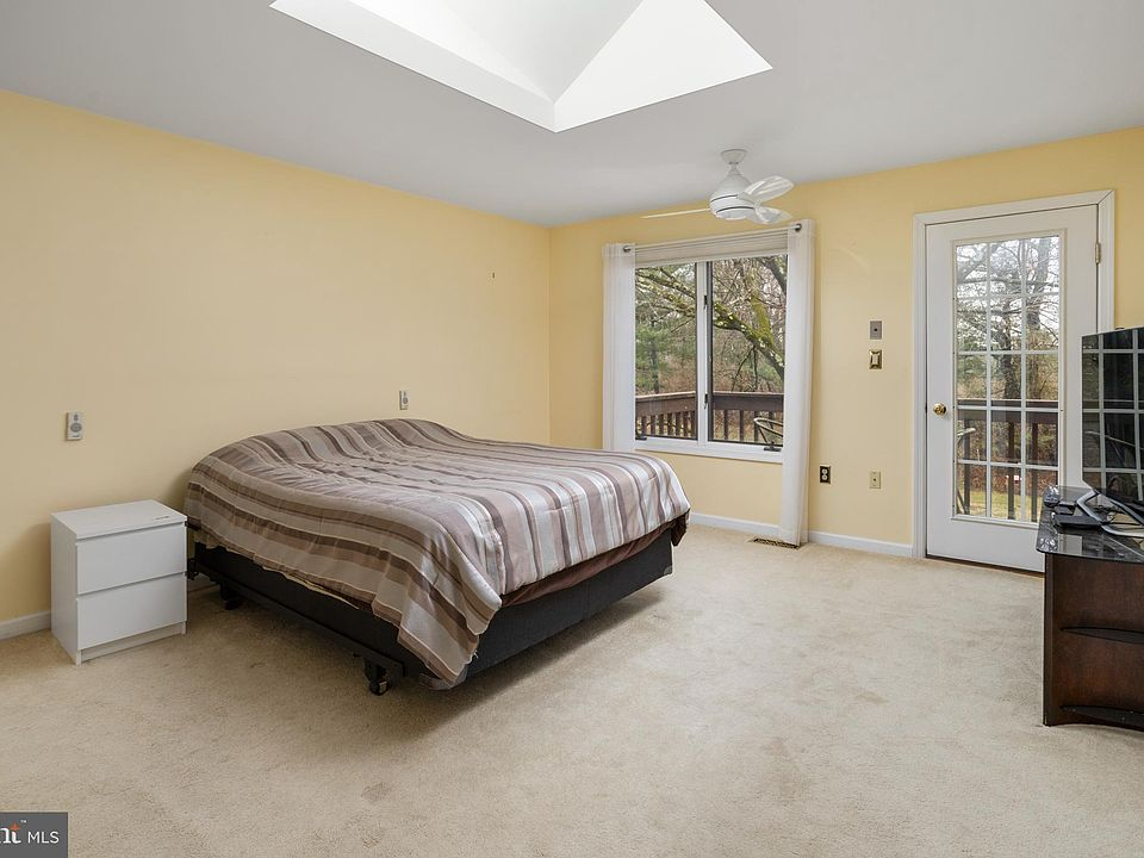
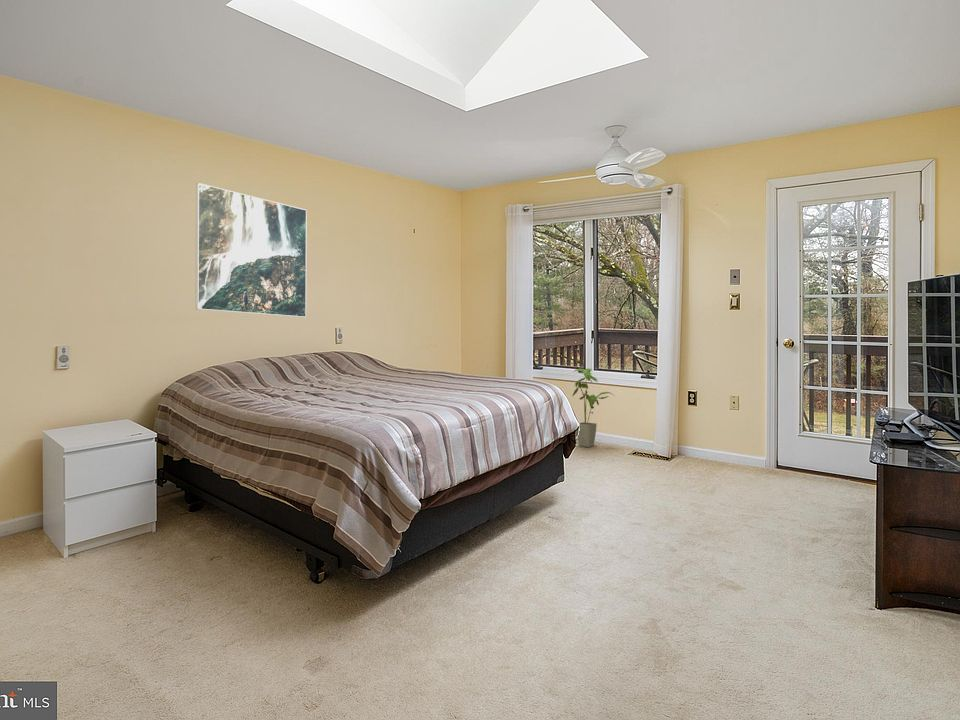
+ house plant (590, 406)
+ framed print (255, 255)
